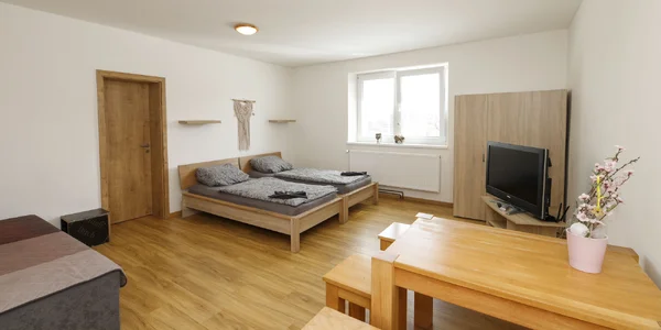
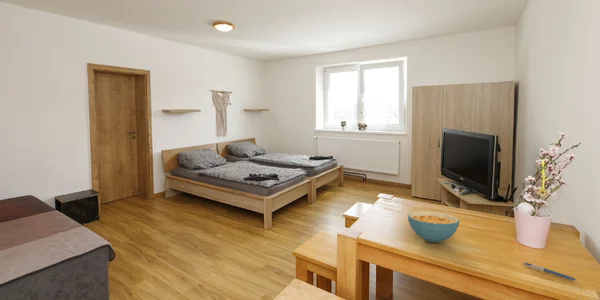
+ cereal bowl (432, 228)
+ pen (548, 271)
